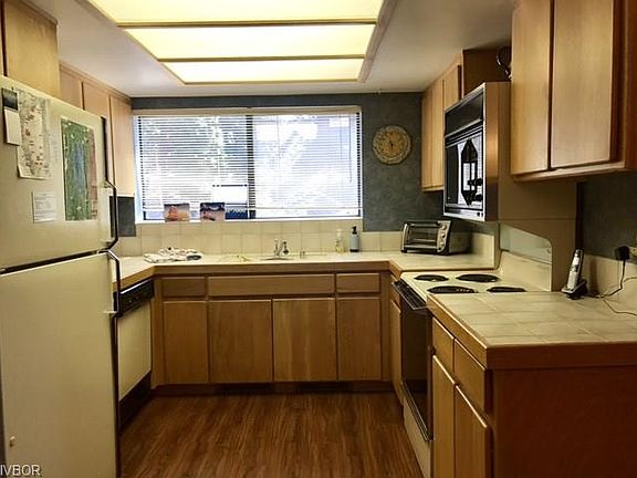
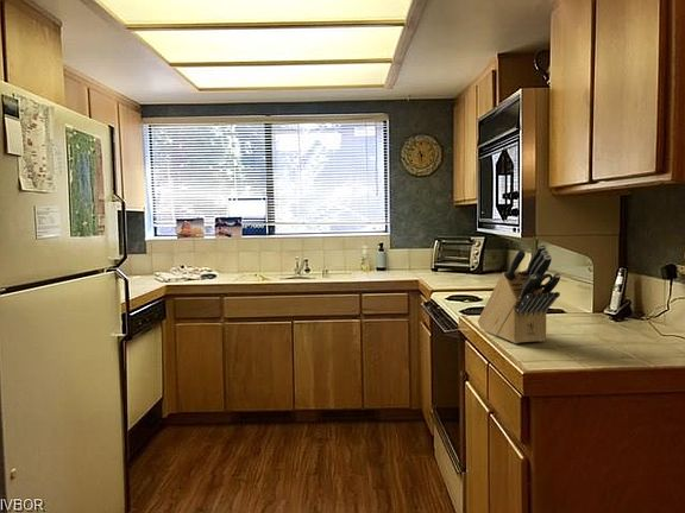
+ knife block (516, 290)
